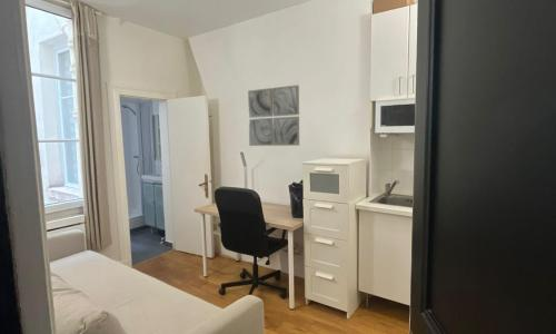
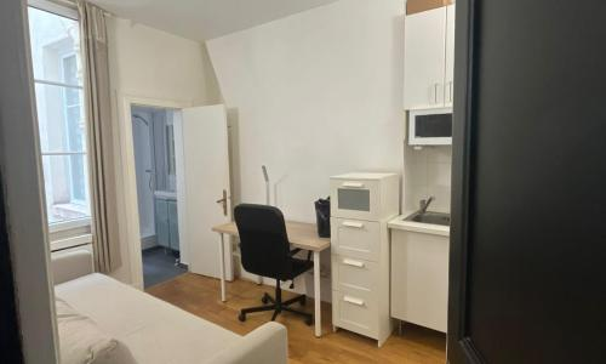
- wall art (271, 116)
